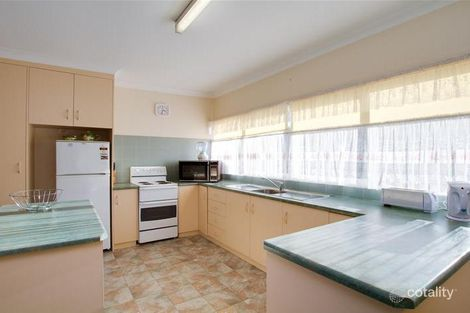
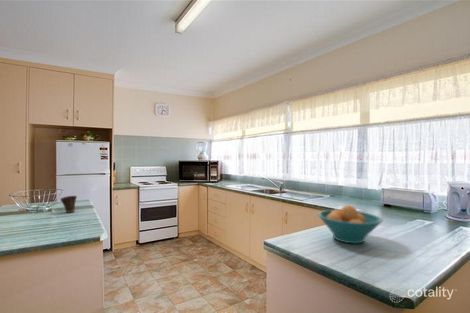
+ fruit bowl (348, 222)
+ cup (68, 204)
